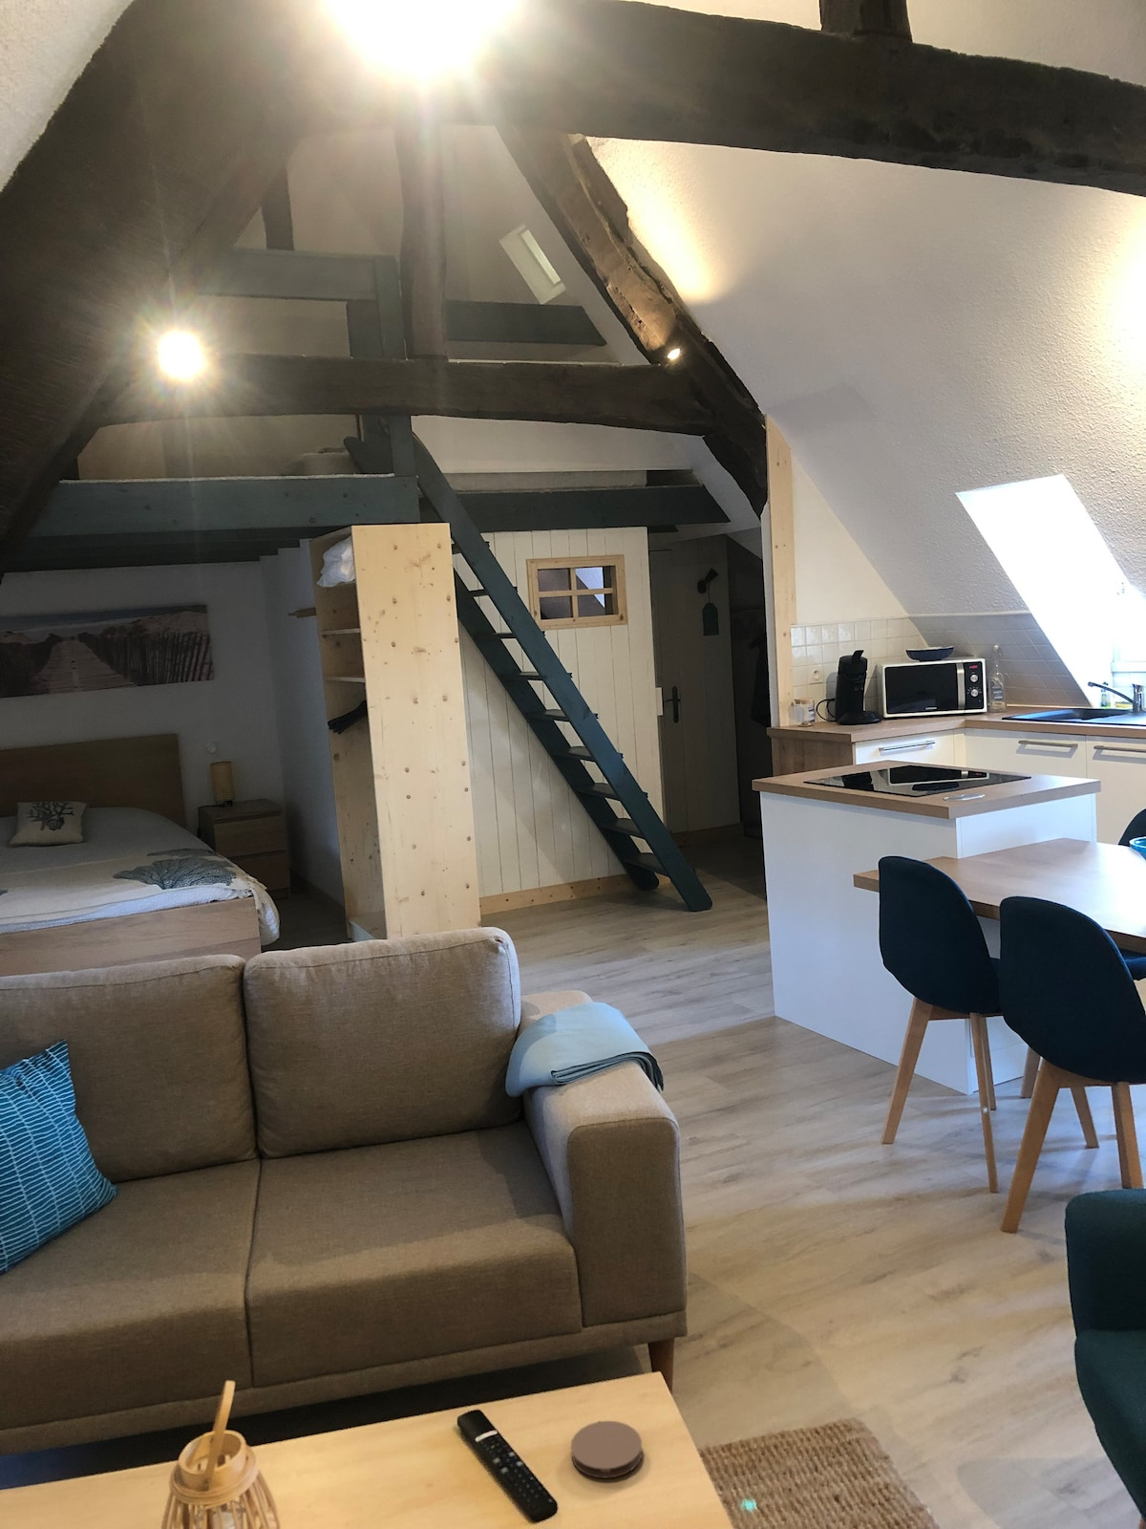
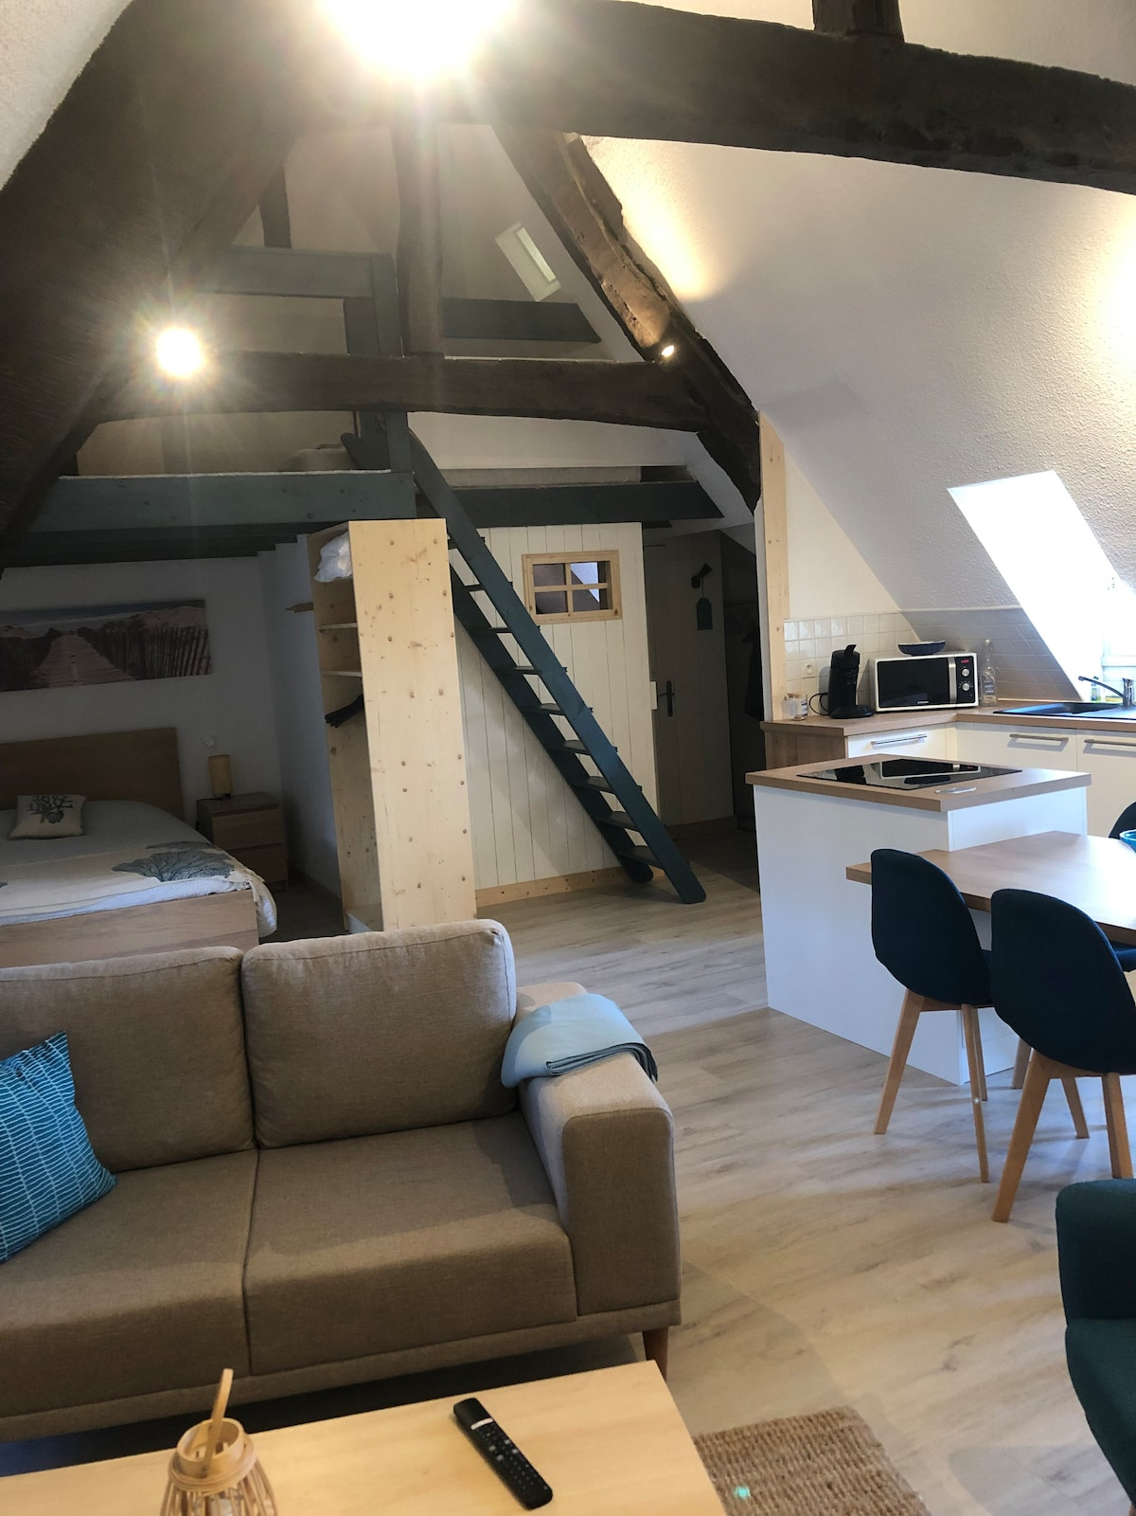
- coaster (607, 1448)
